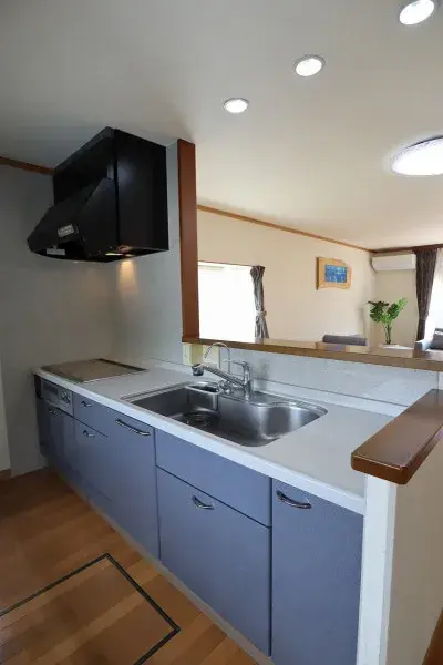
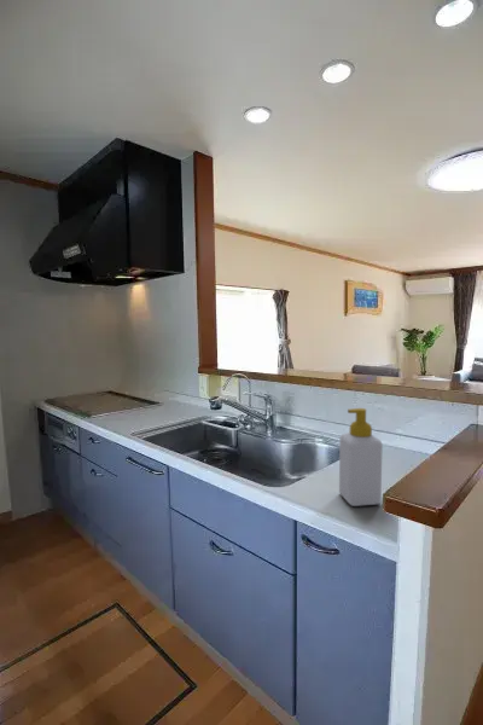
+ soap bottle (360, 454)
